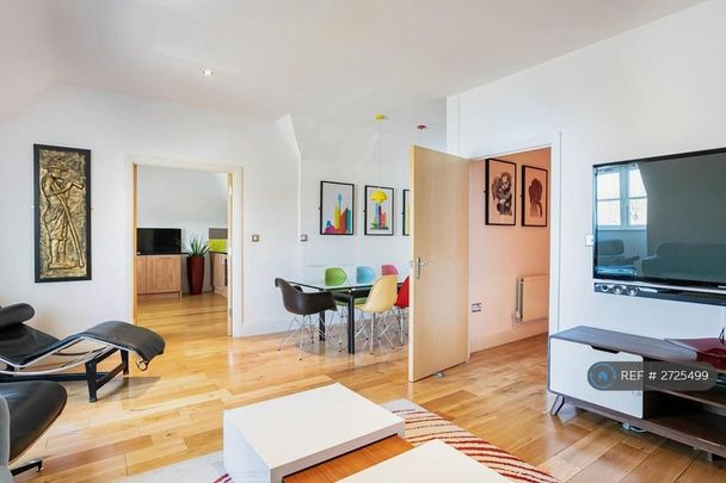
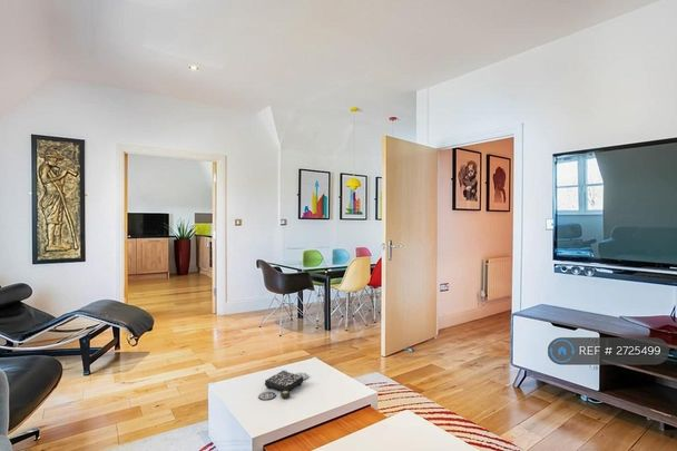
+ board game (284, 381)
